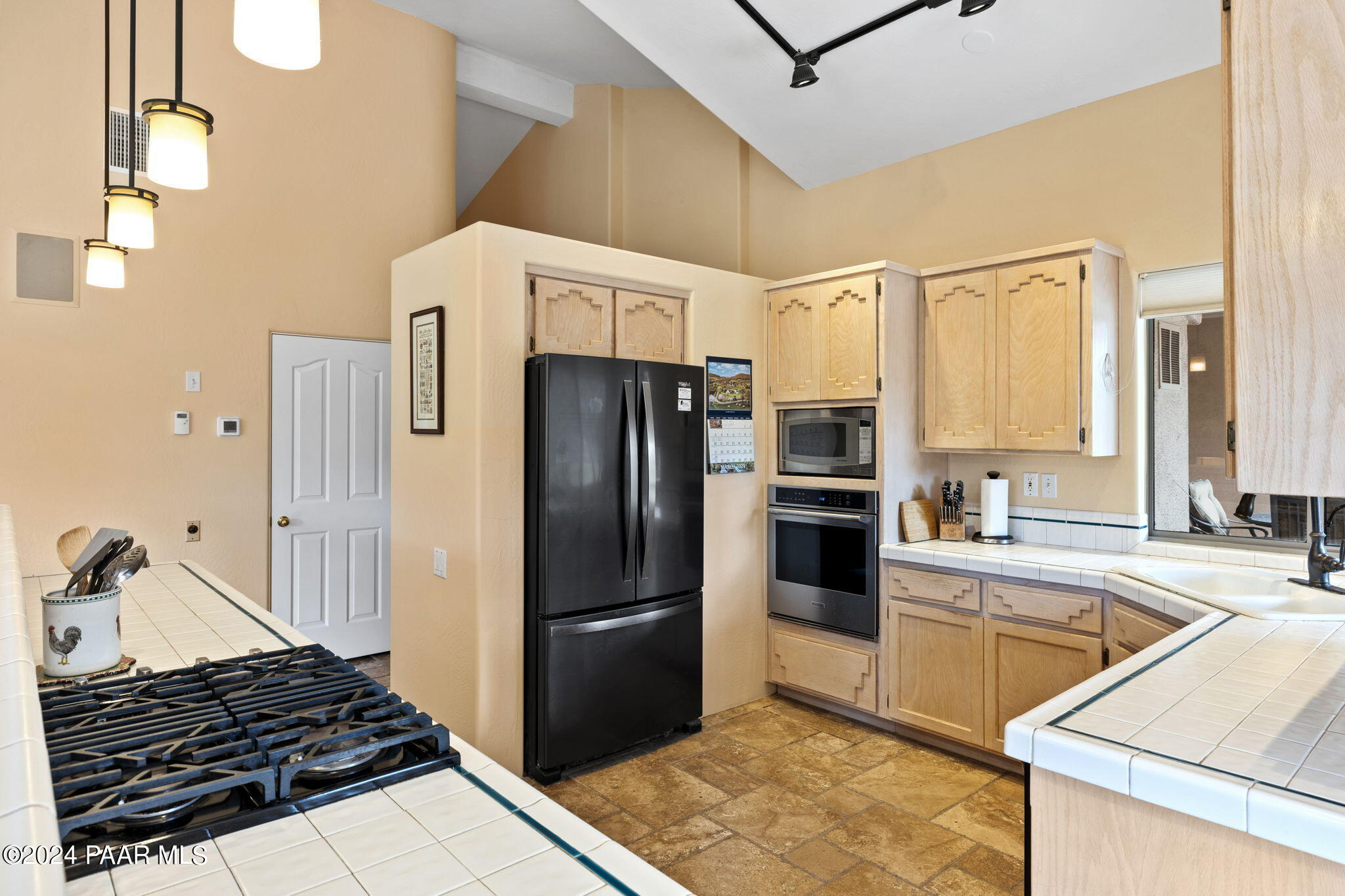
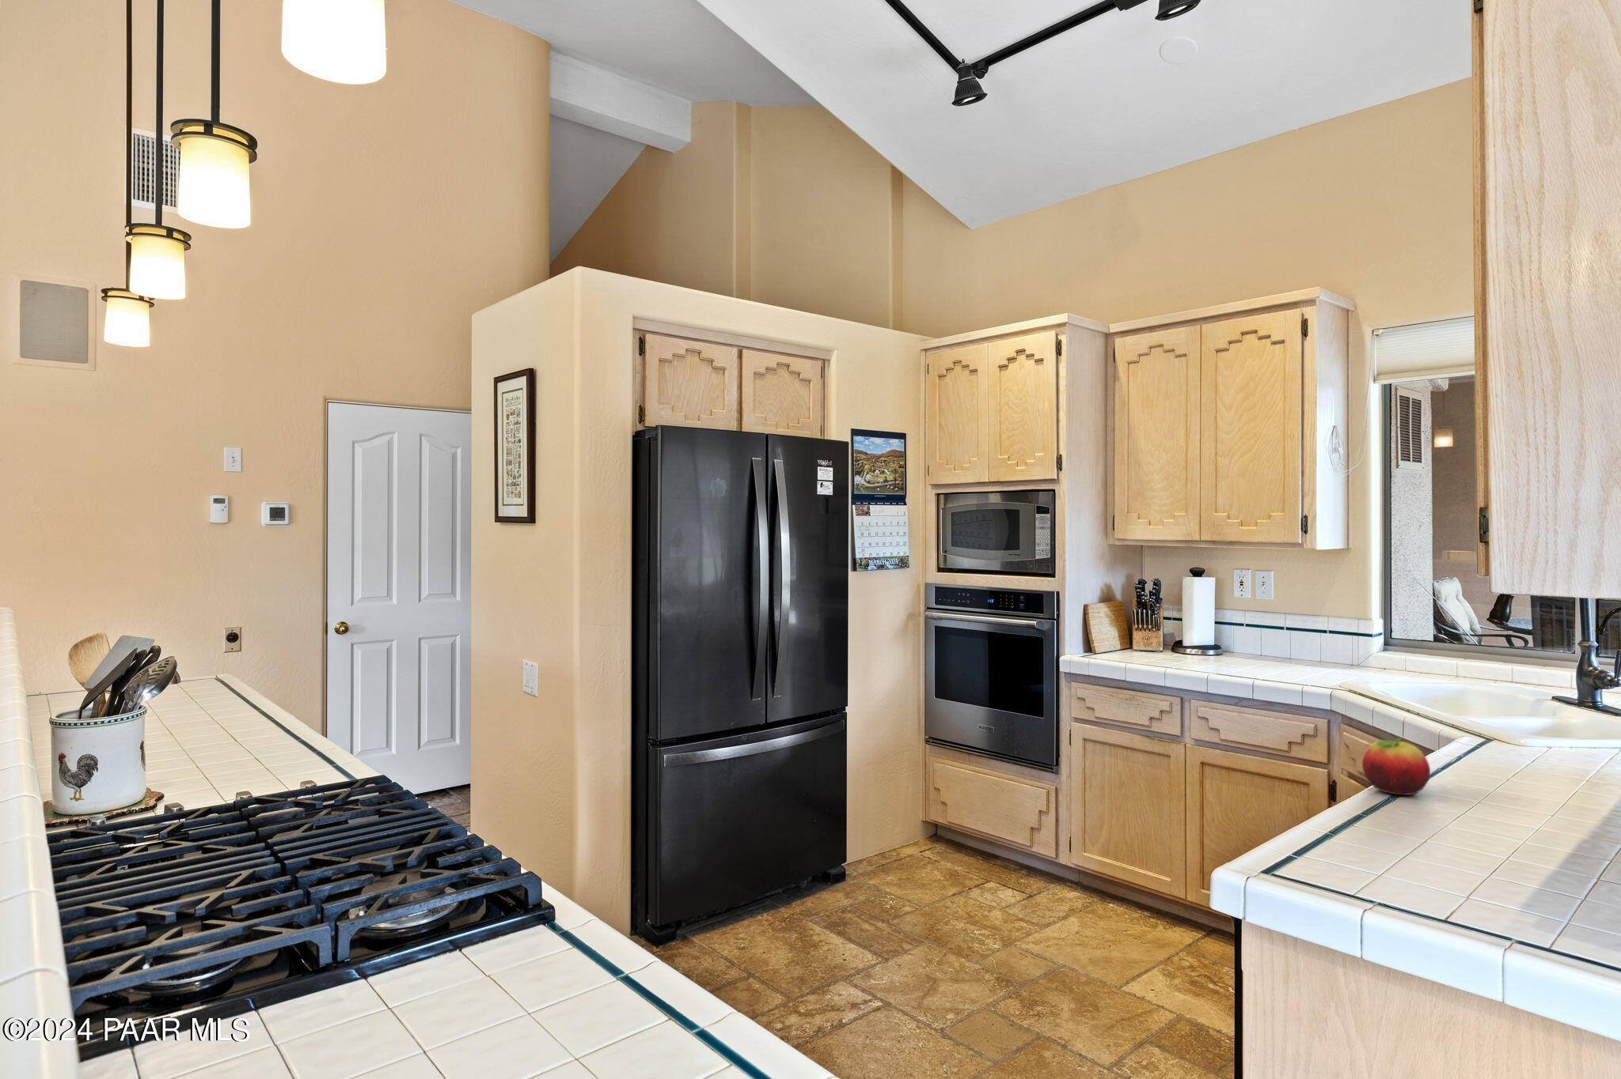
+ fruit (1396, 765)
